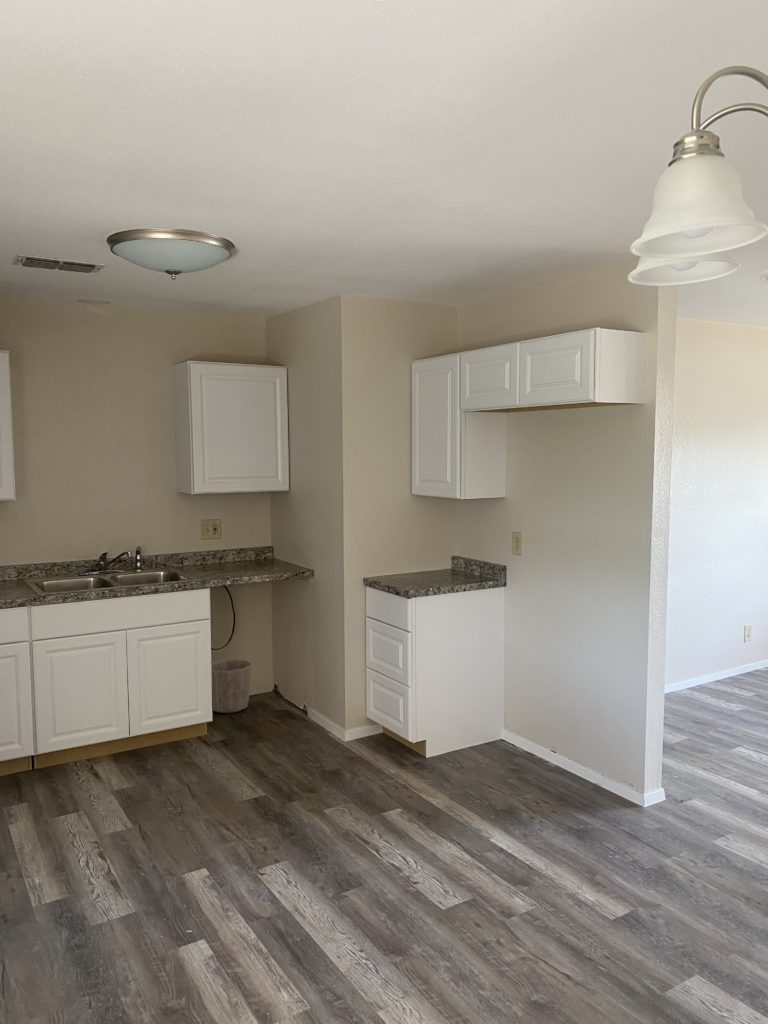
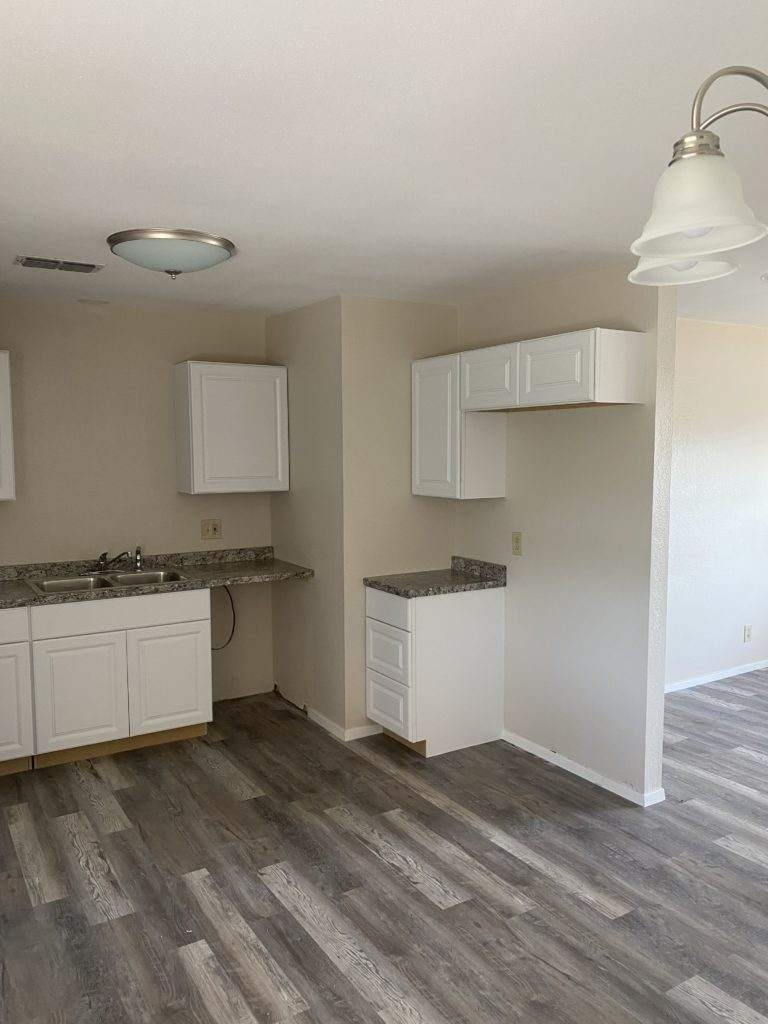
- waste basket (228, 686)
